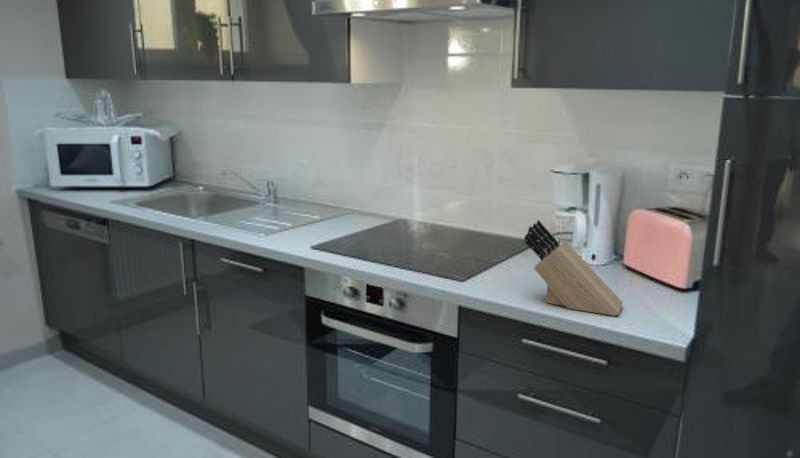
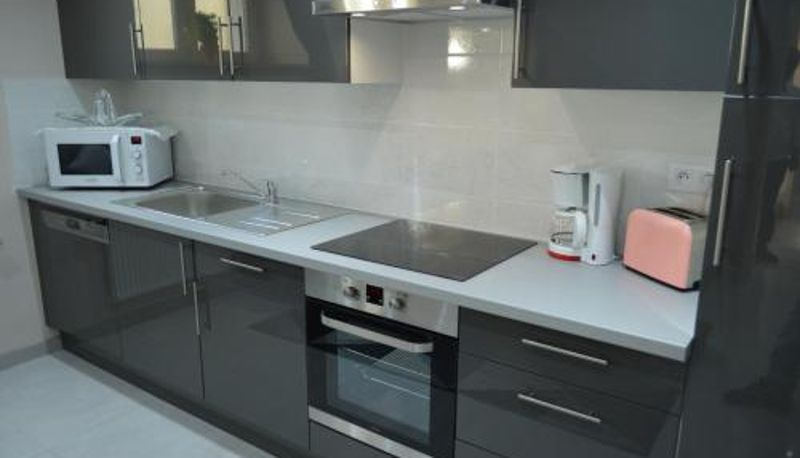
- knife block (572, 265)
